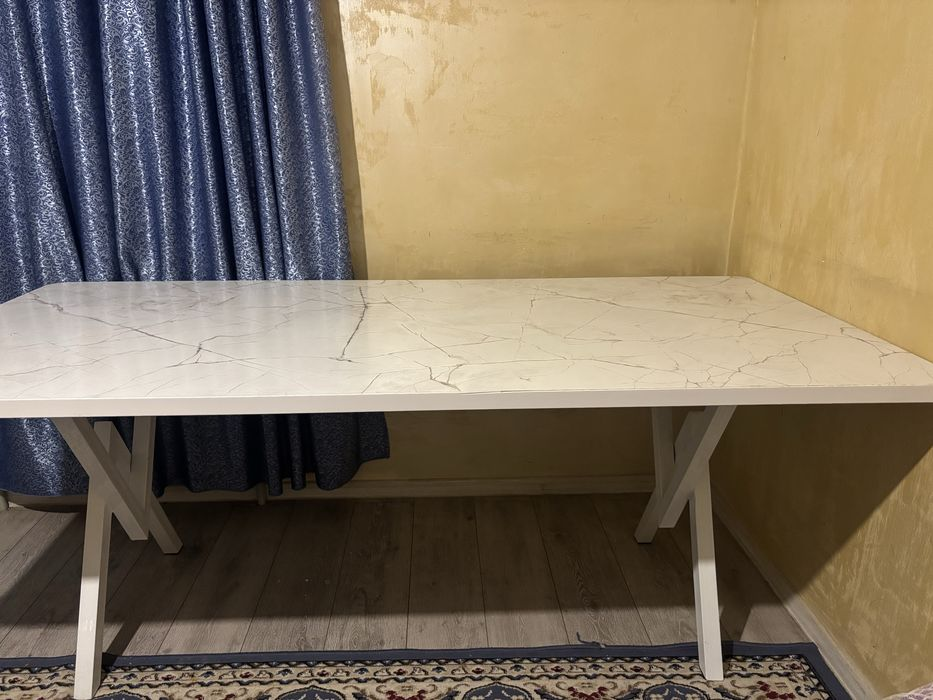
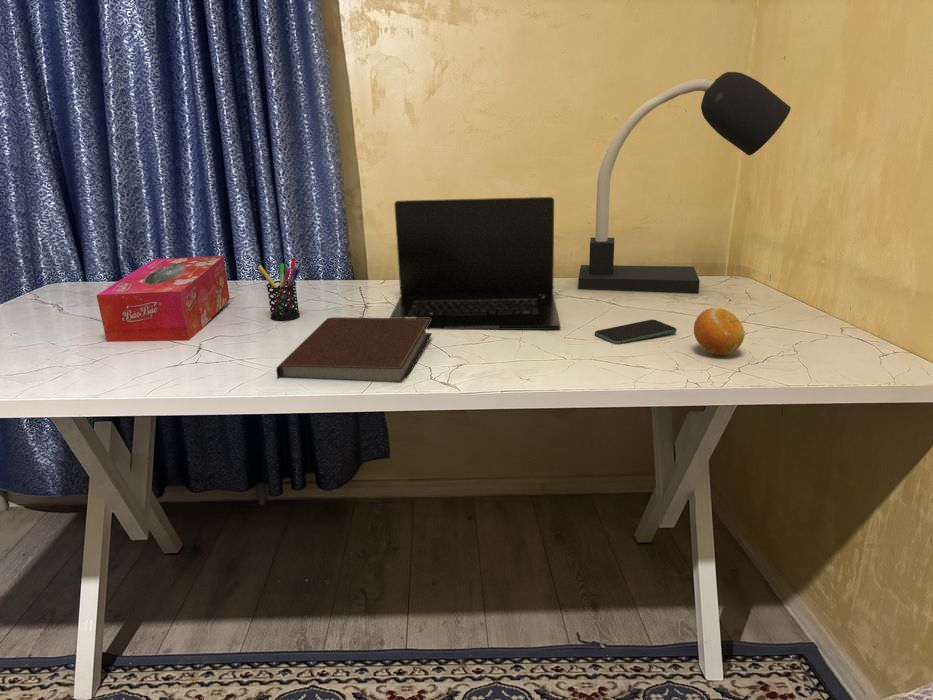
+ pen holder (283, 287)
+ fruit (718, 331)
+ notebook (360, 348)
+ desk lamp (718, 133)
+ smartphone (635, 331)
+ laptop (472, 262)
+ tissue box (170, 297)
